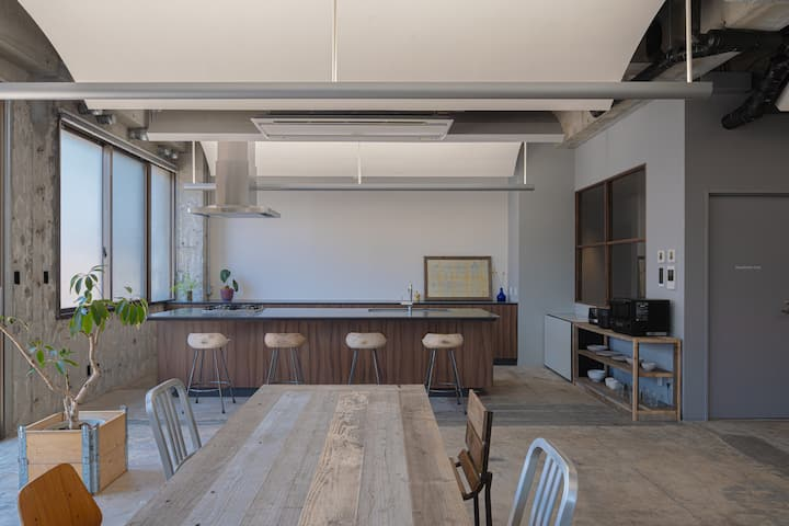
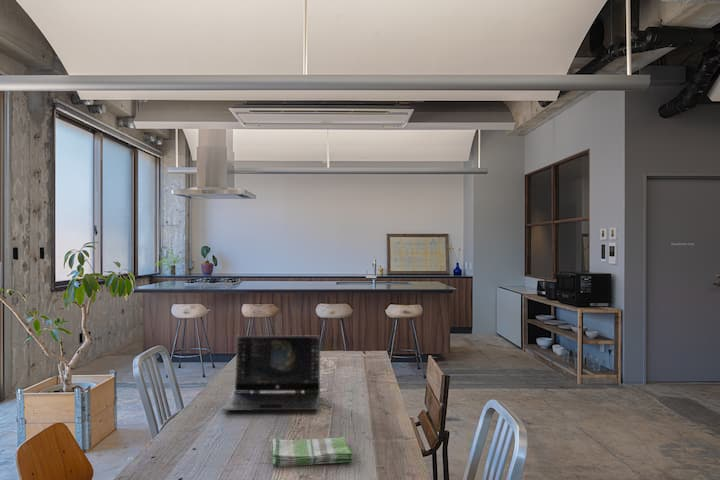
+ dish towel (310, 448)
+ laptop (274, 372)
